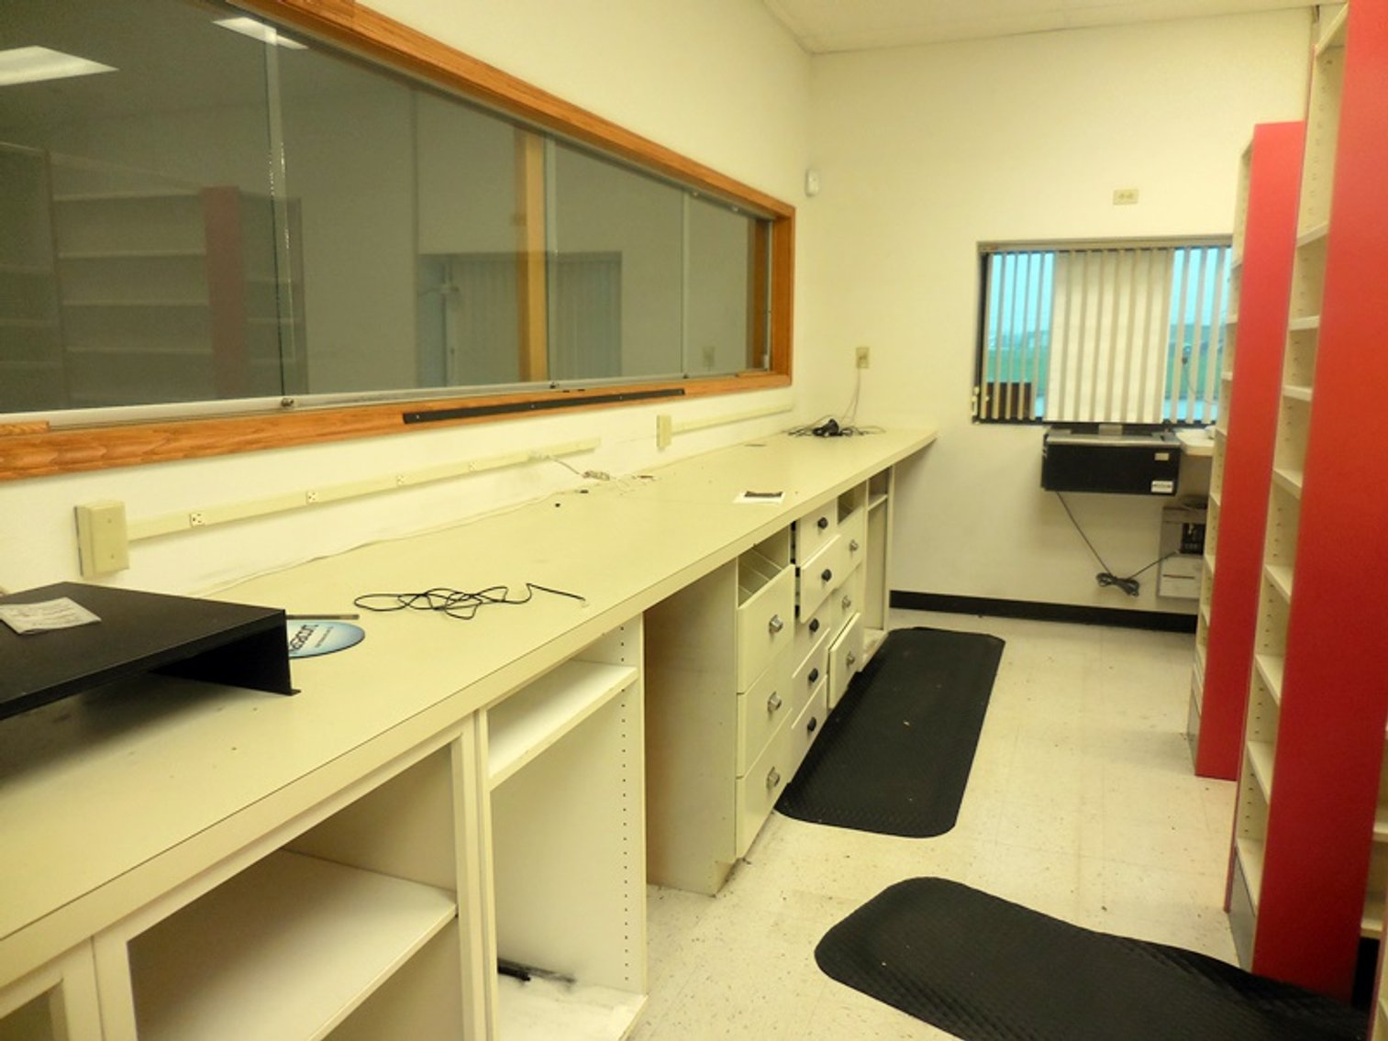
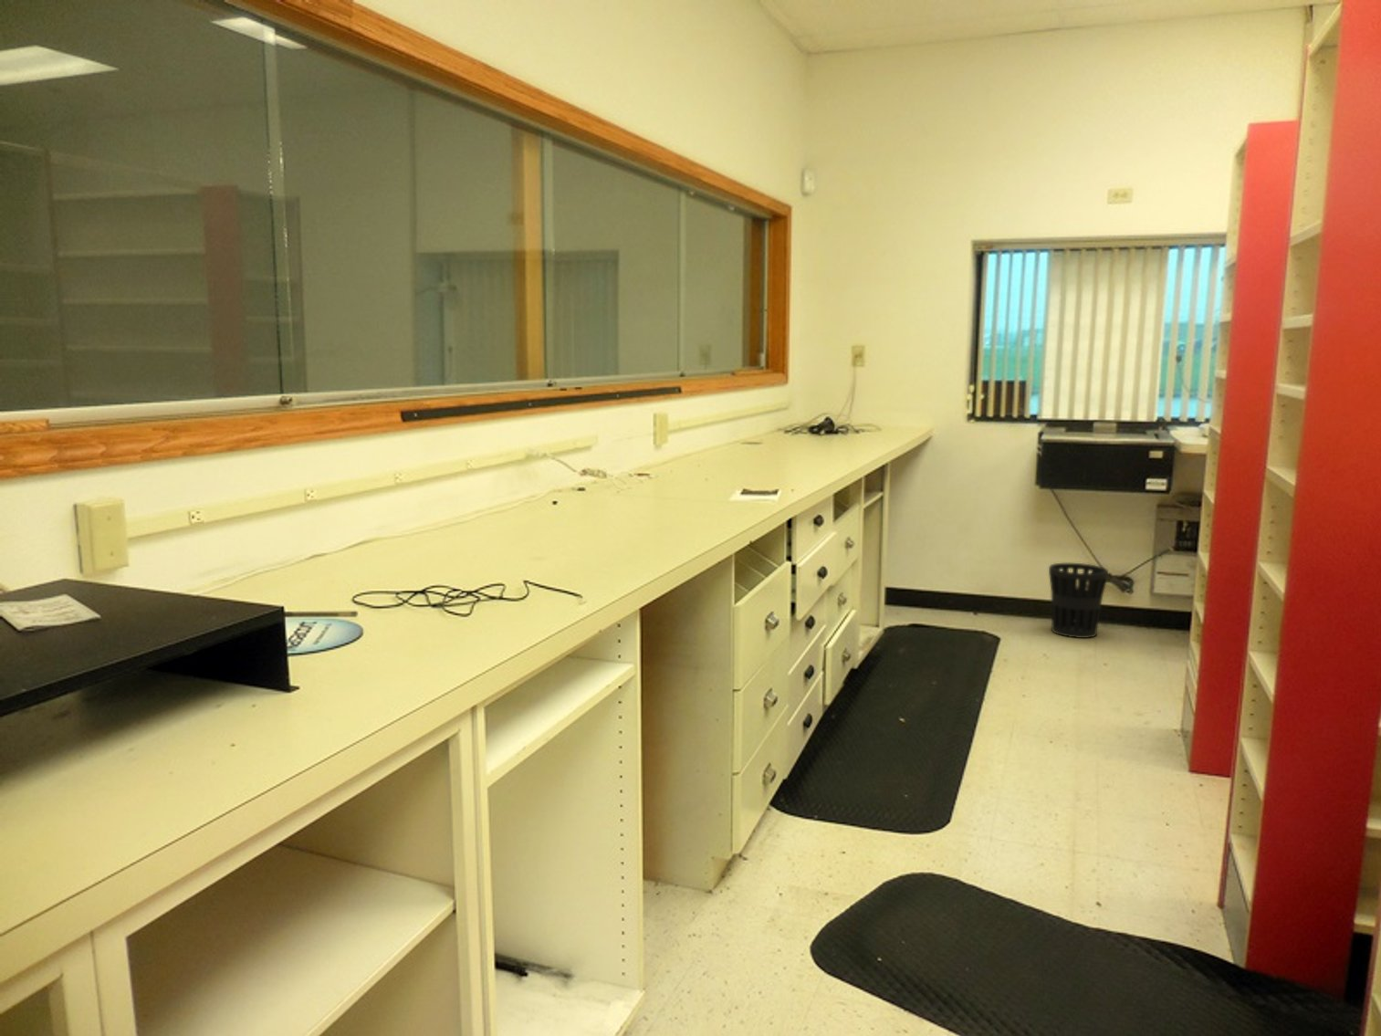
+ wastebasket (1076, 600)
